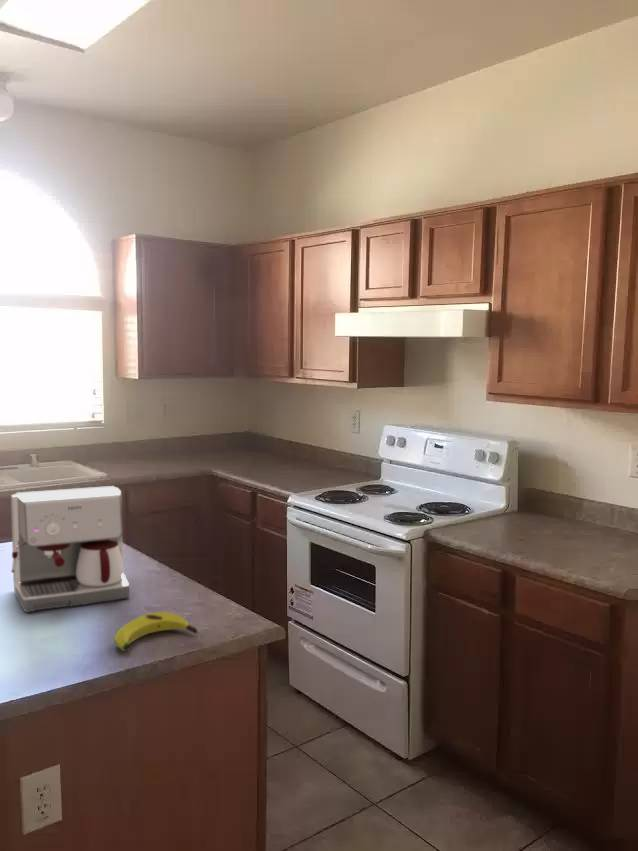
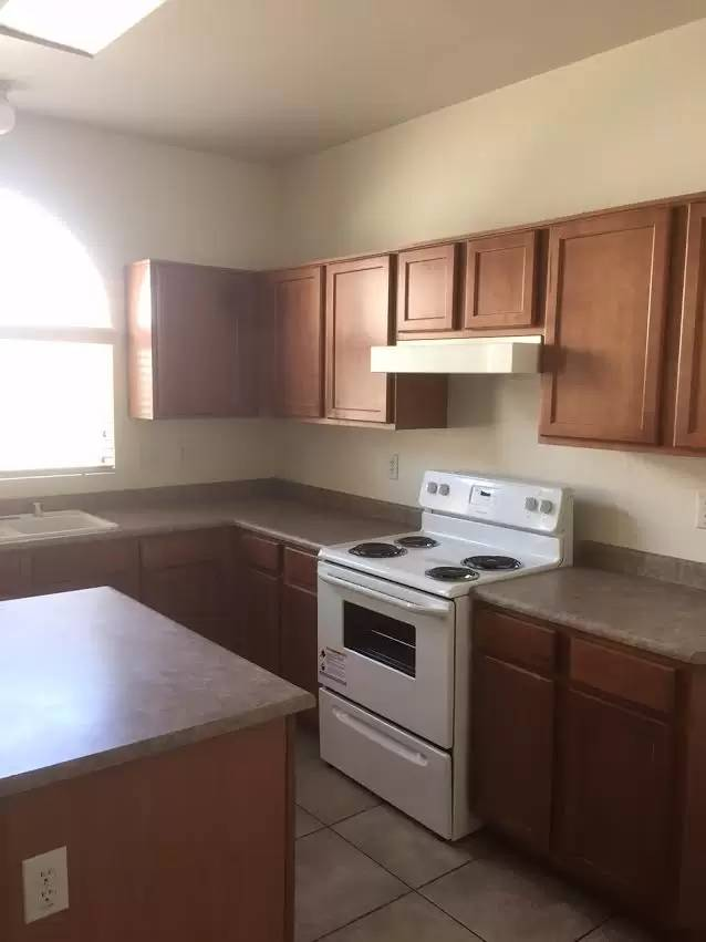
- coffee maker (71, 543)
- banana (155, 630)
